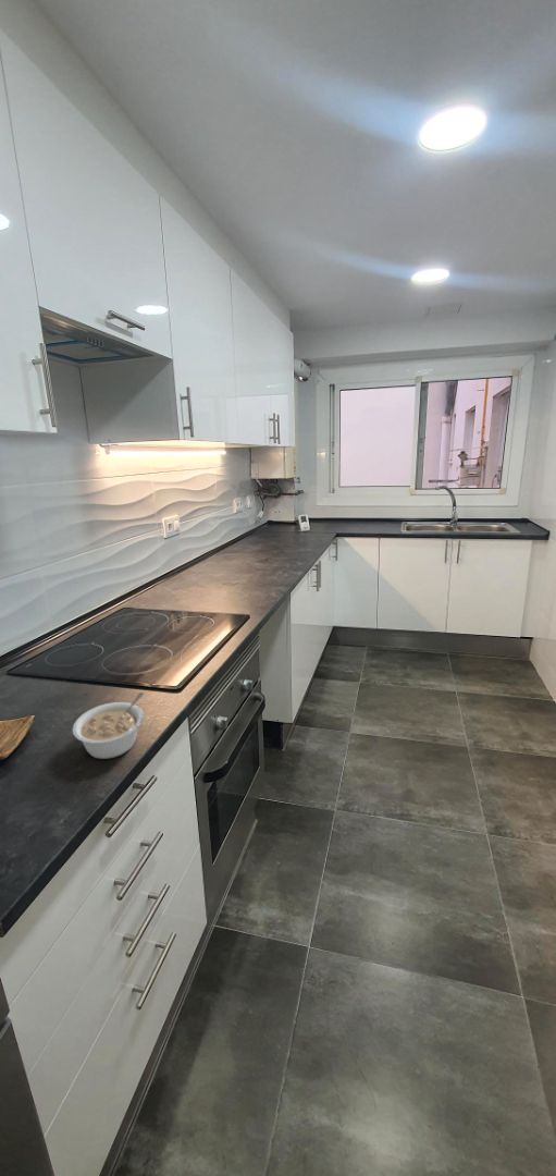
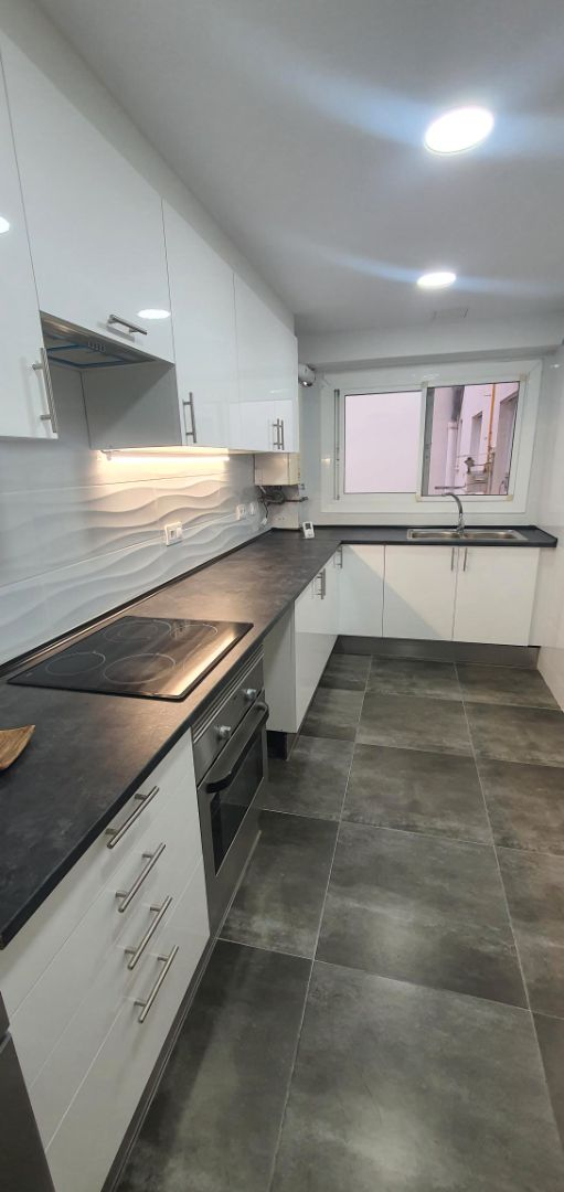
- legume (110, 727)
